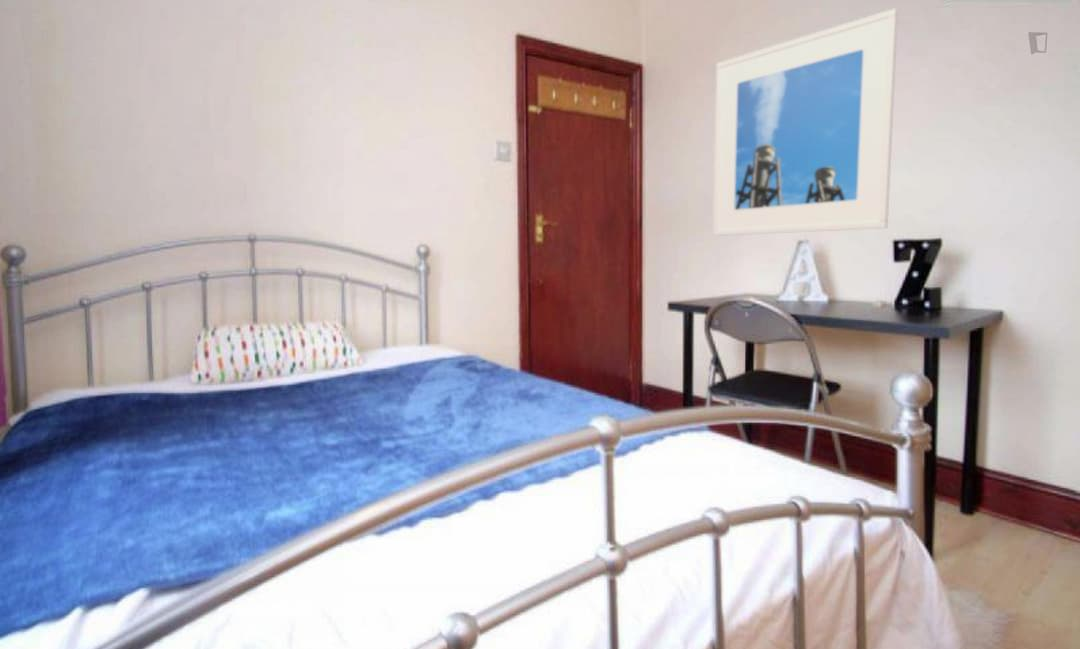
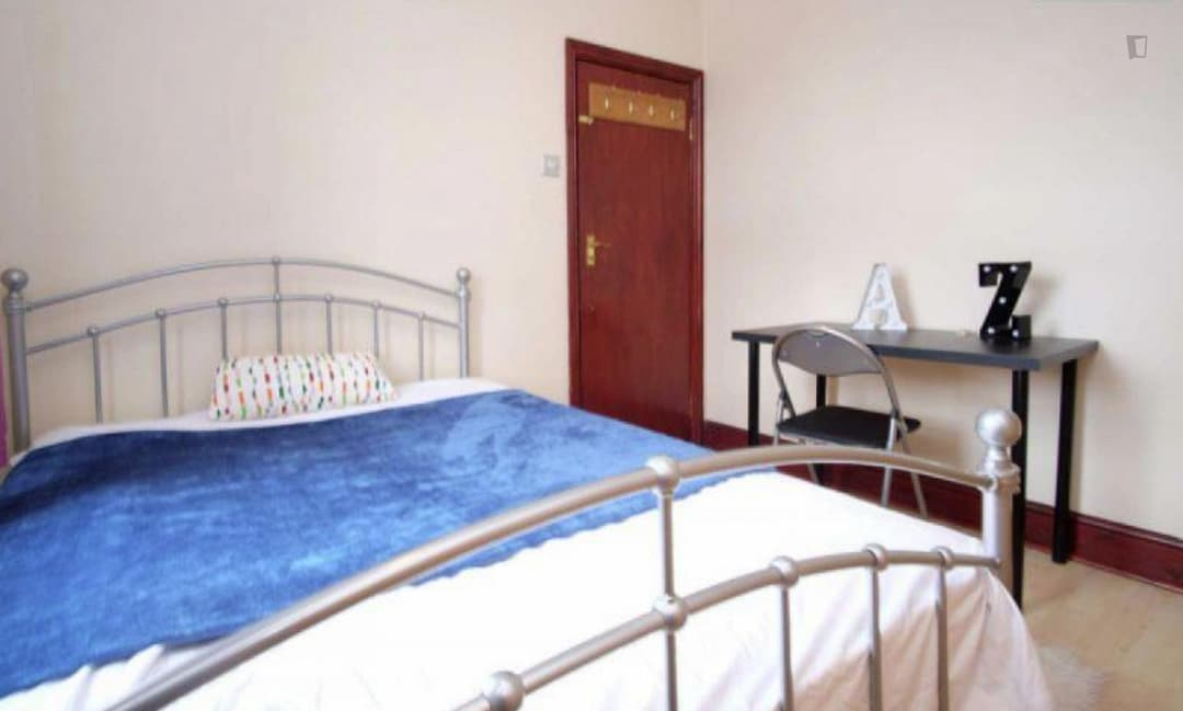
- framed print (793, 137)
